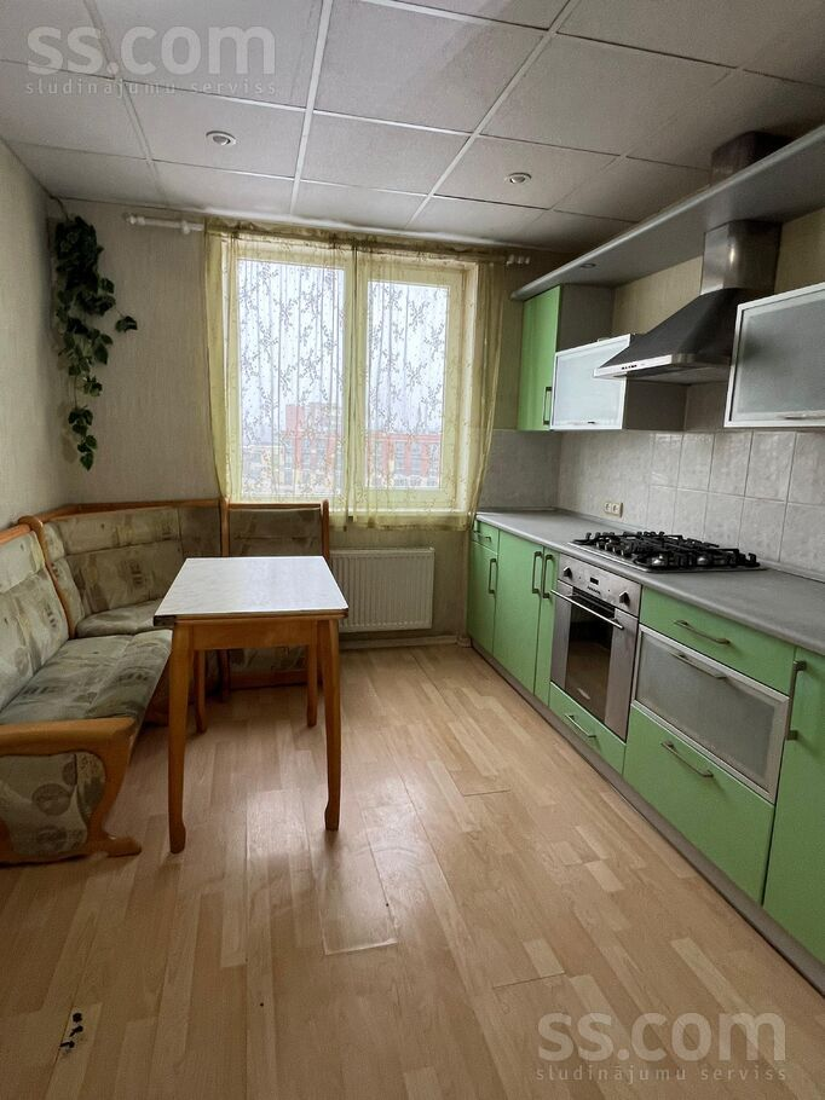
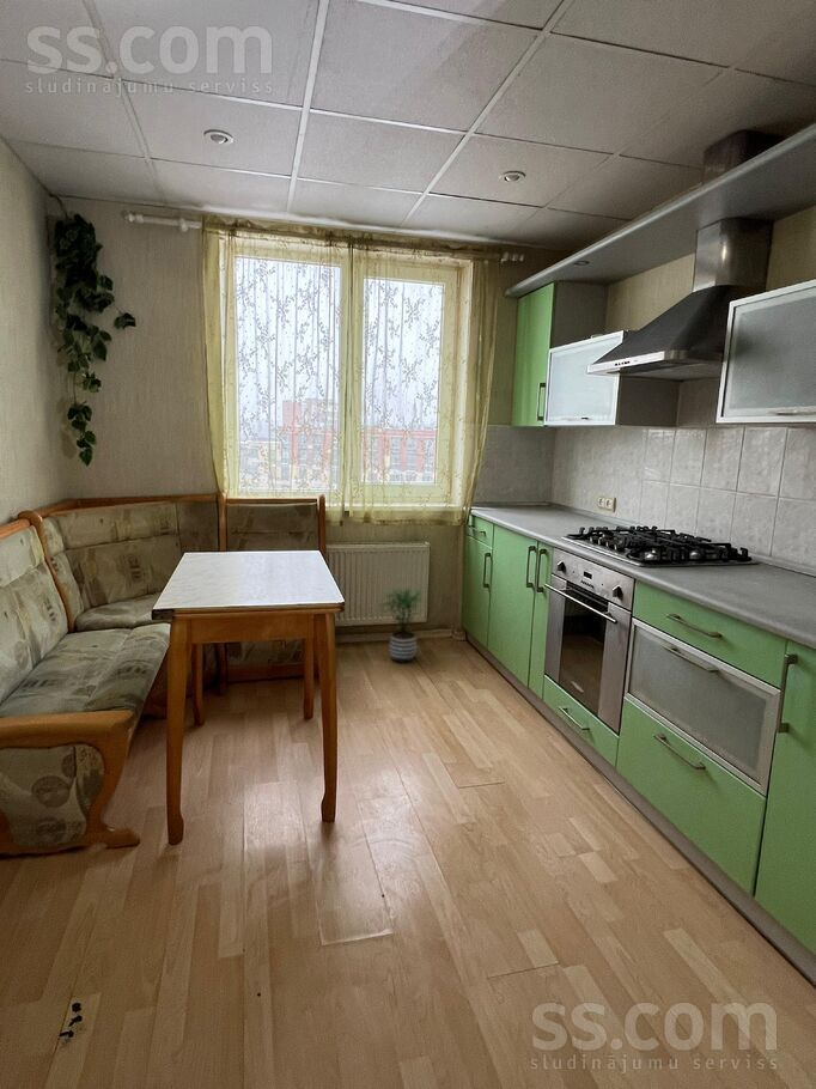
+ potted plant (402, 623)
